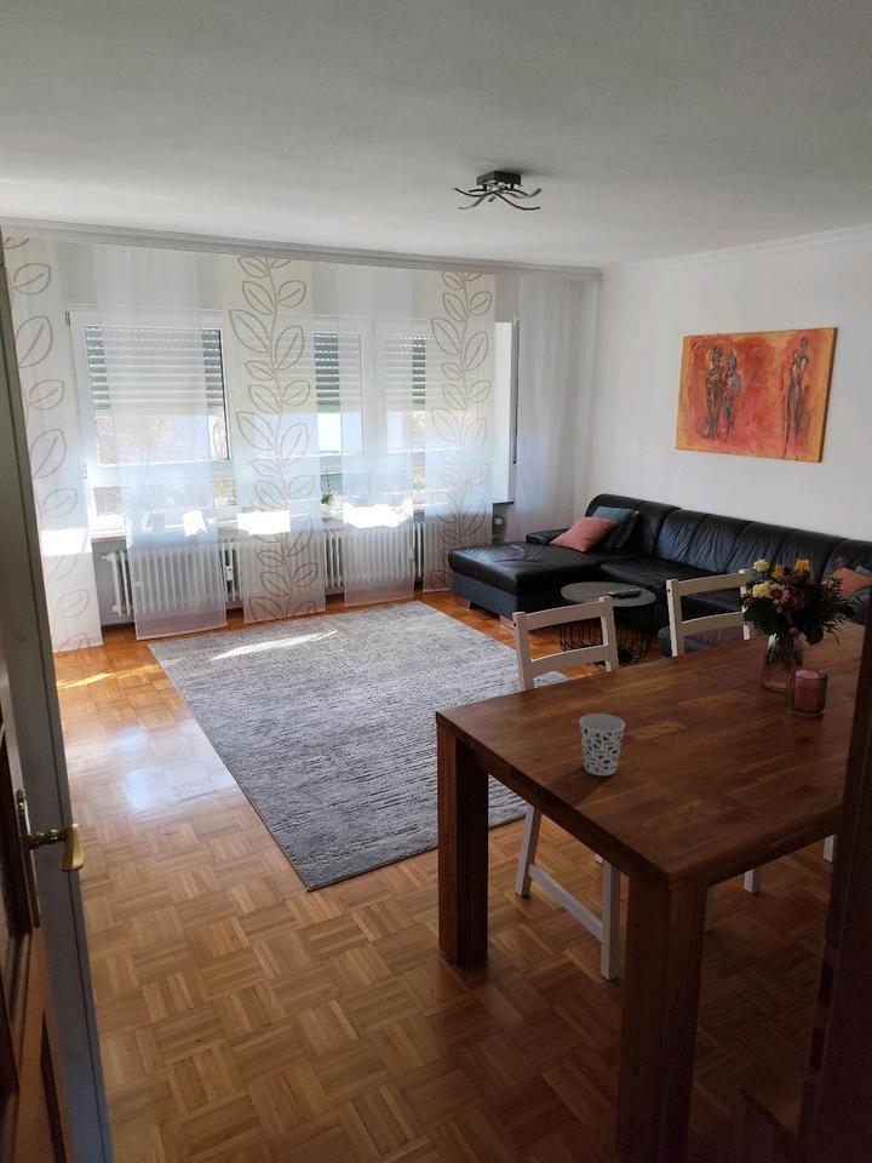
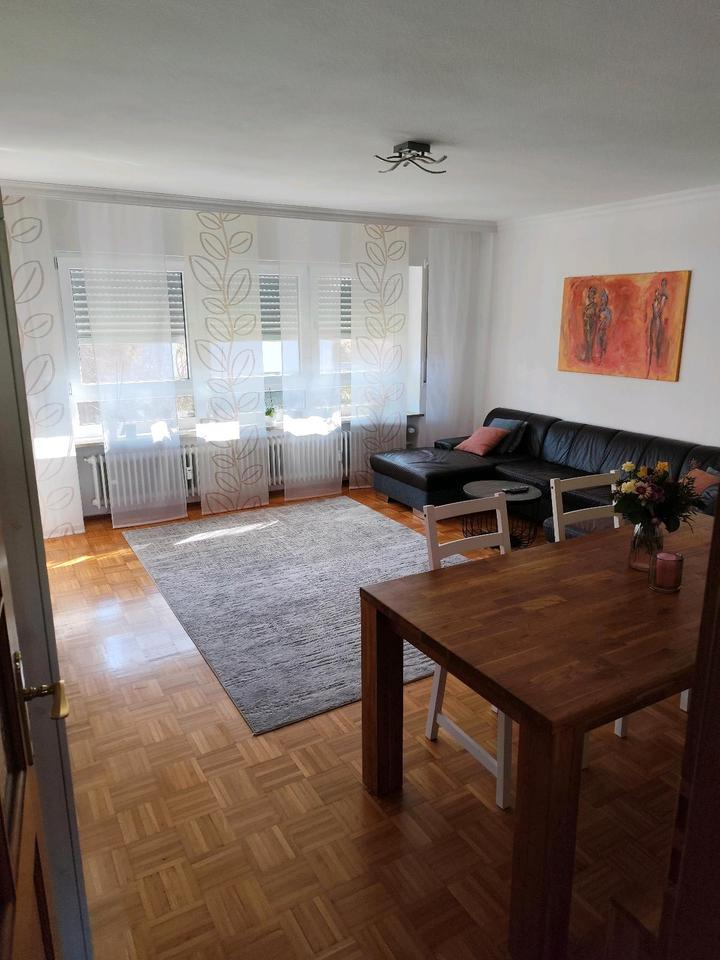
- cup (601, 745)
